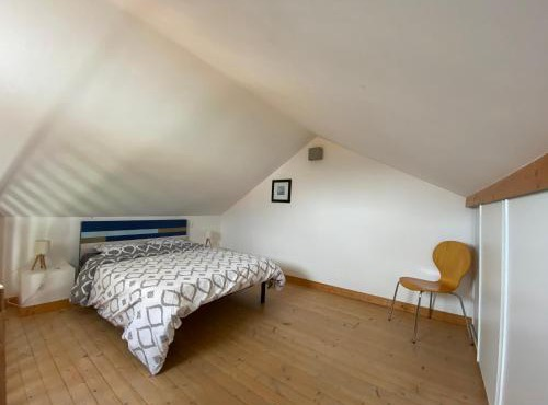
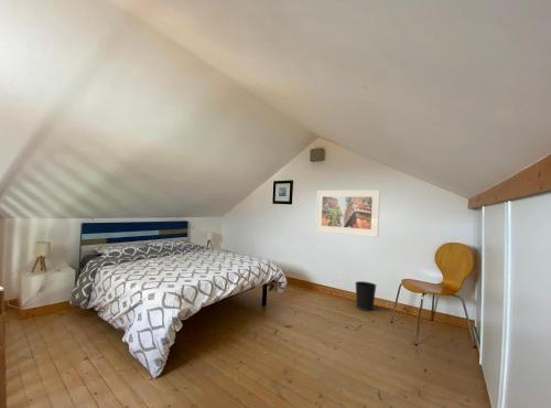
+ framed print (345, 212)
+ wastebasket (365, 296)
